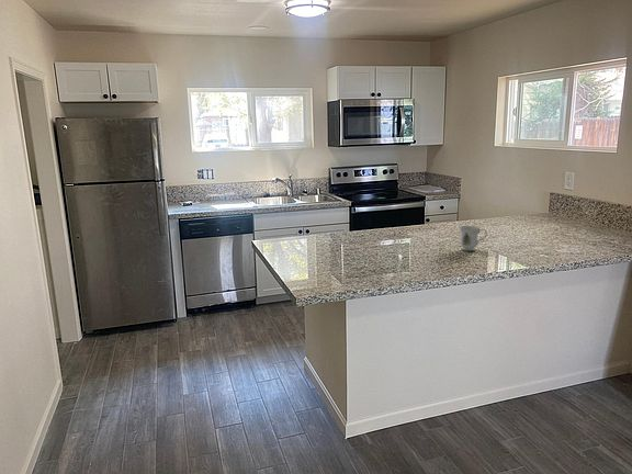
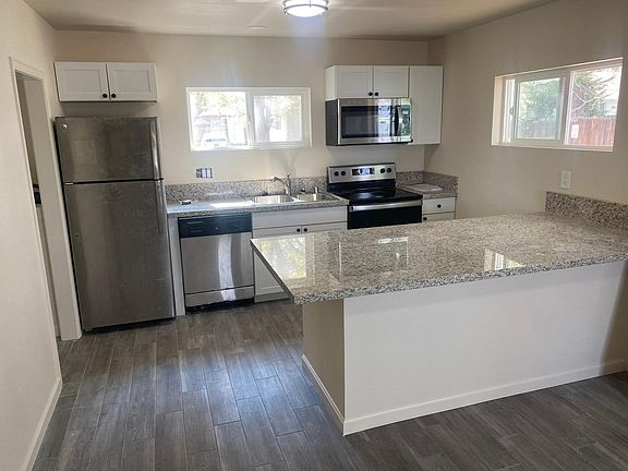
- mug (472, 238)
